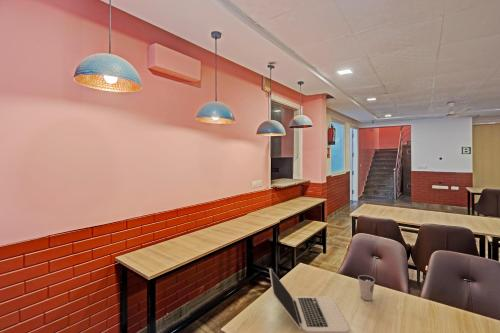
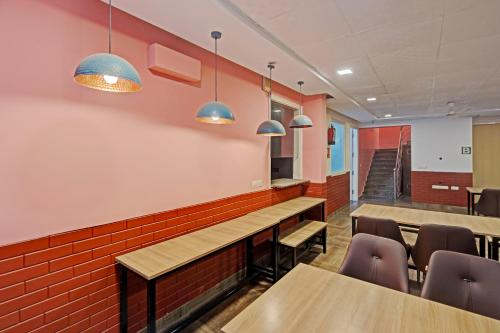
- dixie cup (366, 288)
- laptop (305, 296)
